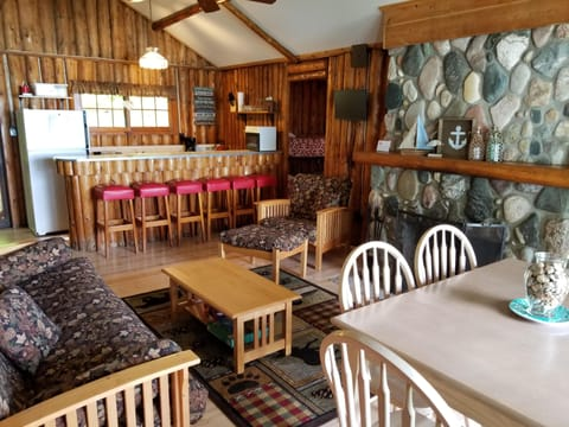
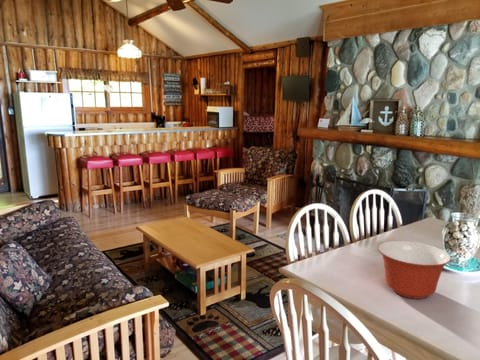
+ mixing bowl (411, 271)
